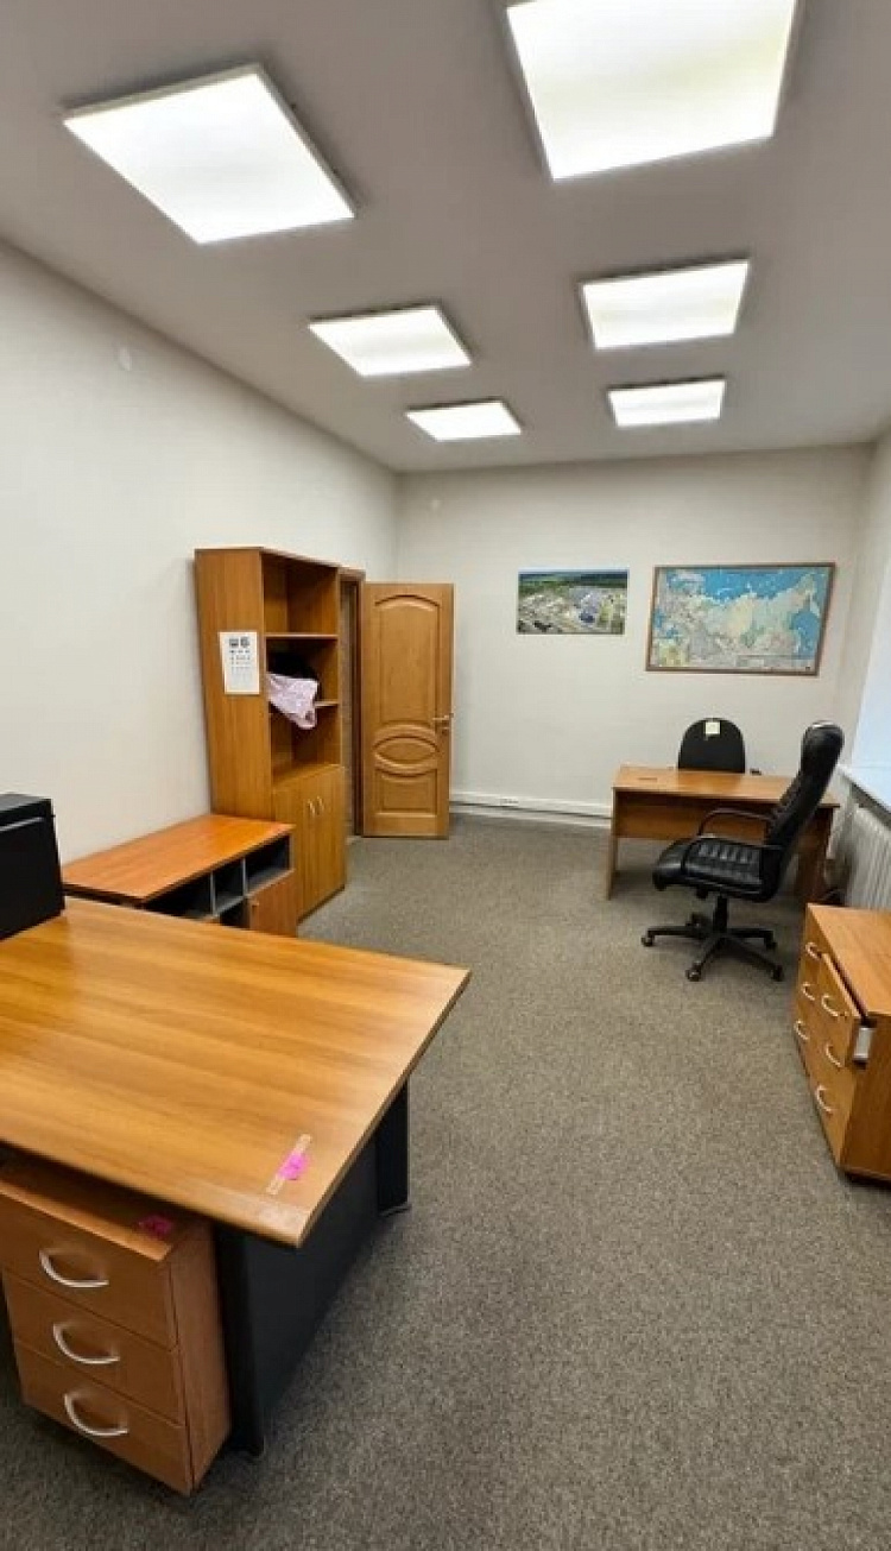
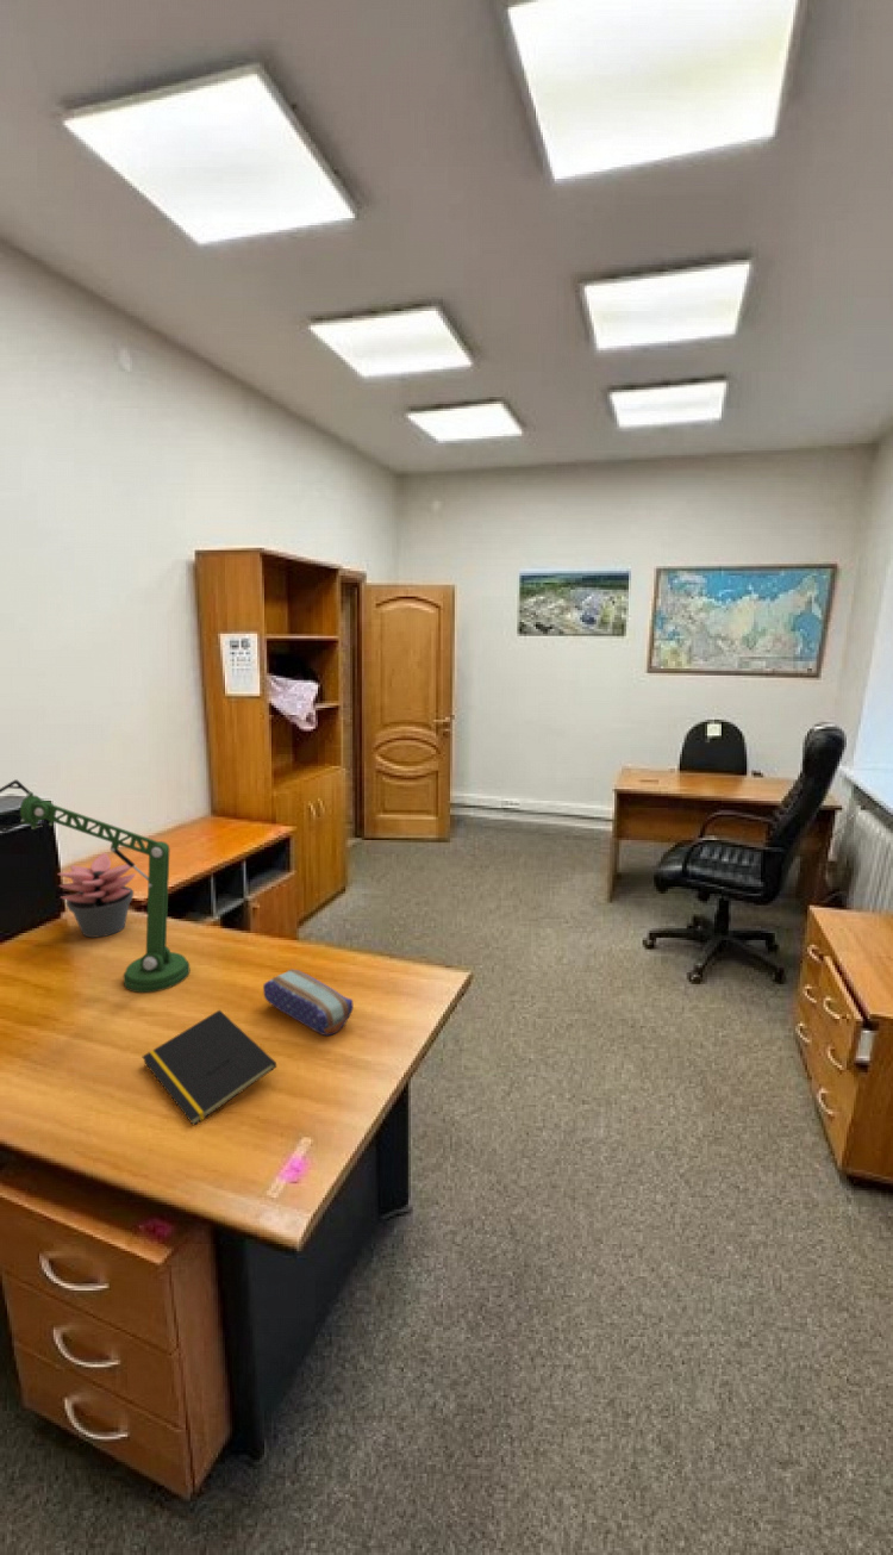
+ notepad (207, 1062)
+ pencil case (307, 999)
+ succulent plant (100, 896)
+ desk lamp (113, 852)
